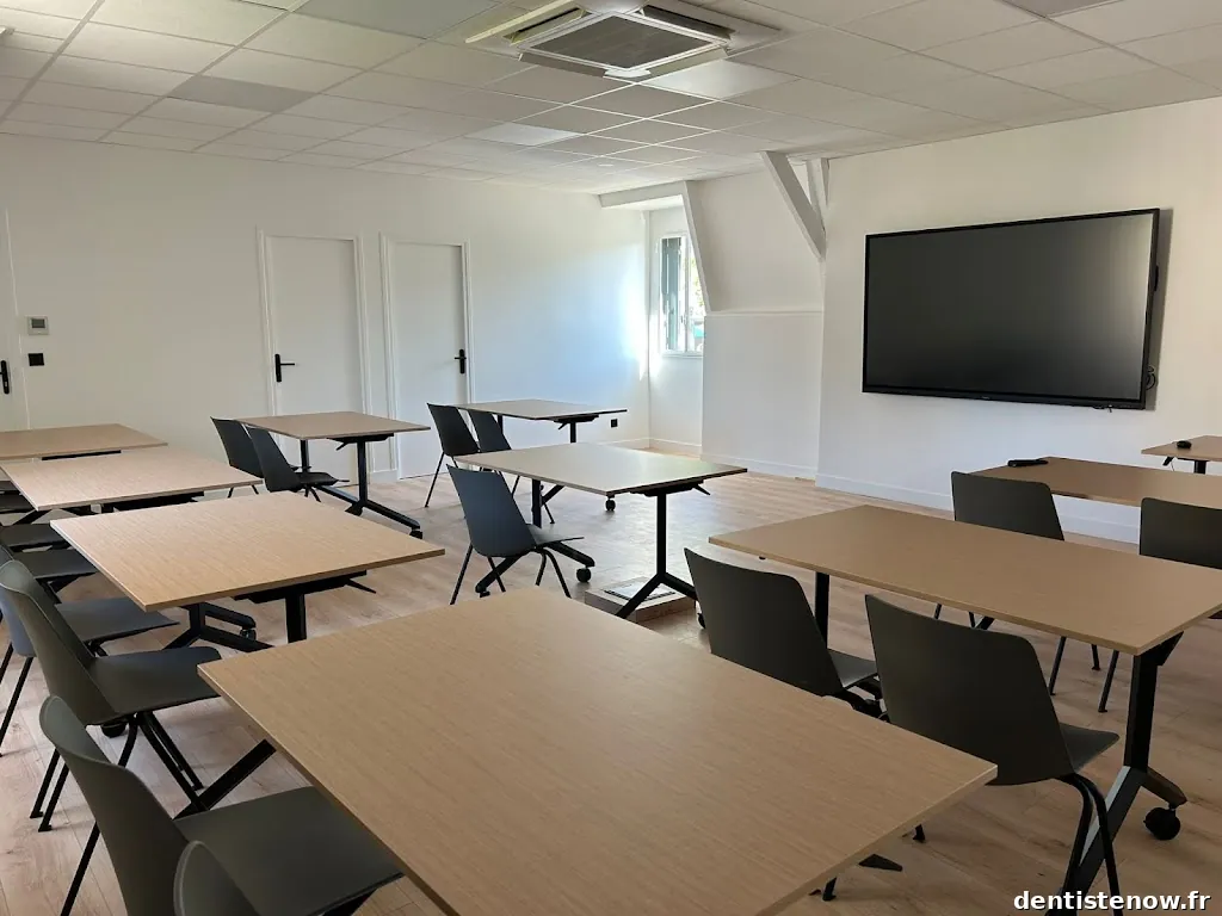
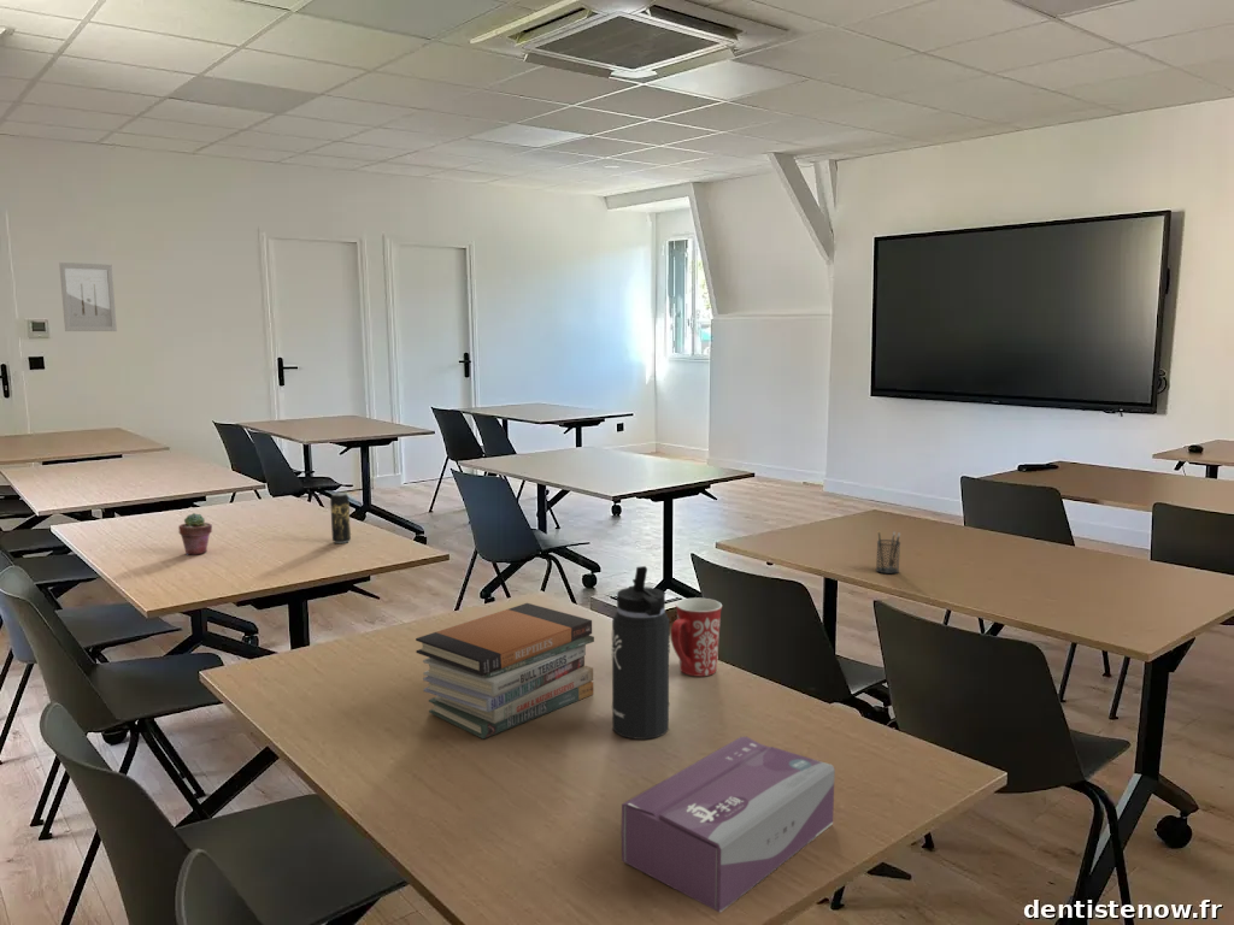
+ book stack (507, 666)
+ mug (692, 638)
+ potted succulent (195, 532)
+ wall art (88, 297)
+ thermos bottle (642, 649)
+ beverage can (340, 515)
+ pencil holder (887, 549)
+ tissue box (730, 812)
